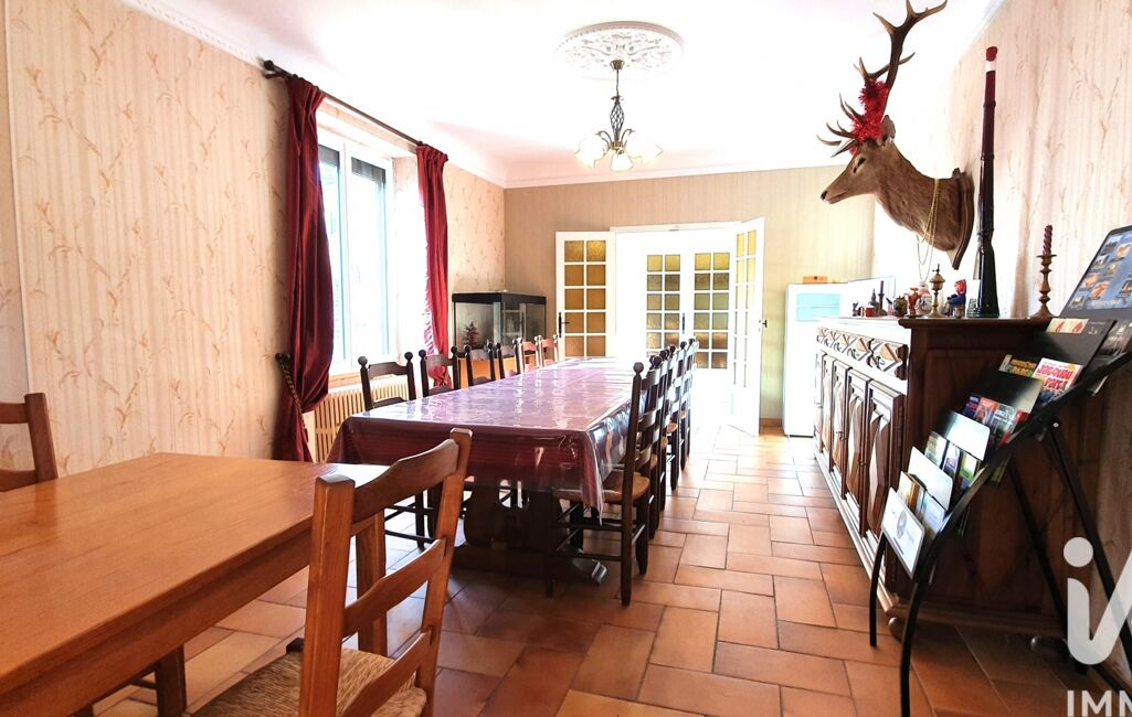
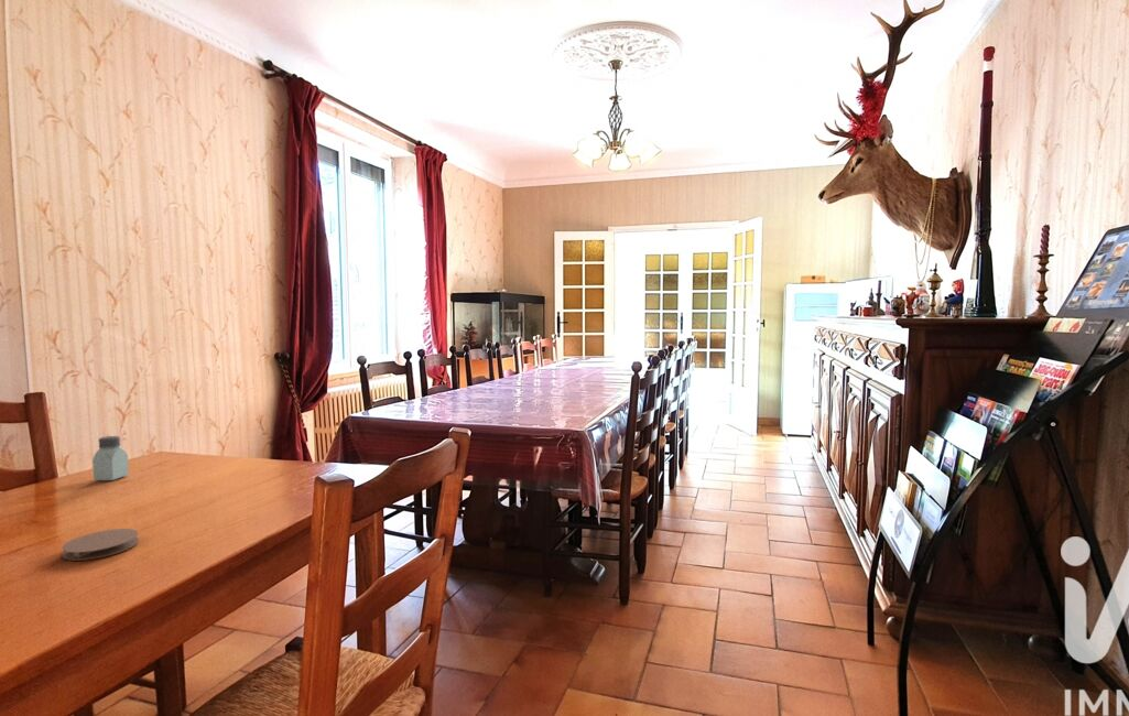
+ saltshaker (110, 457)
+ coaster (101, 543)
